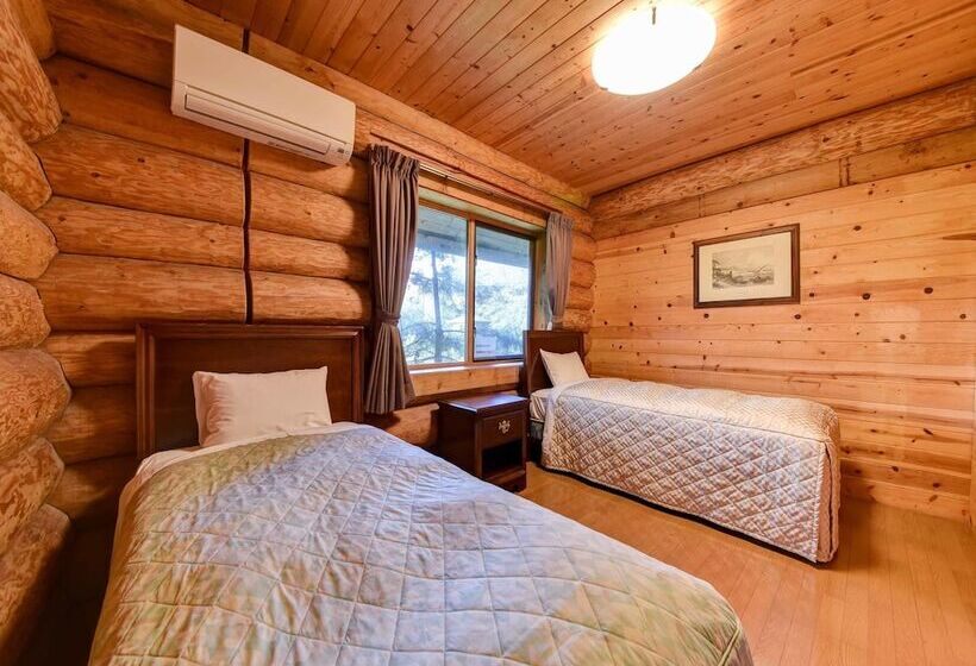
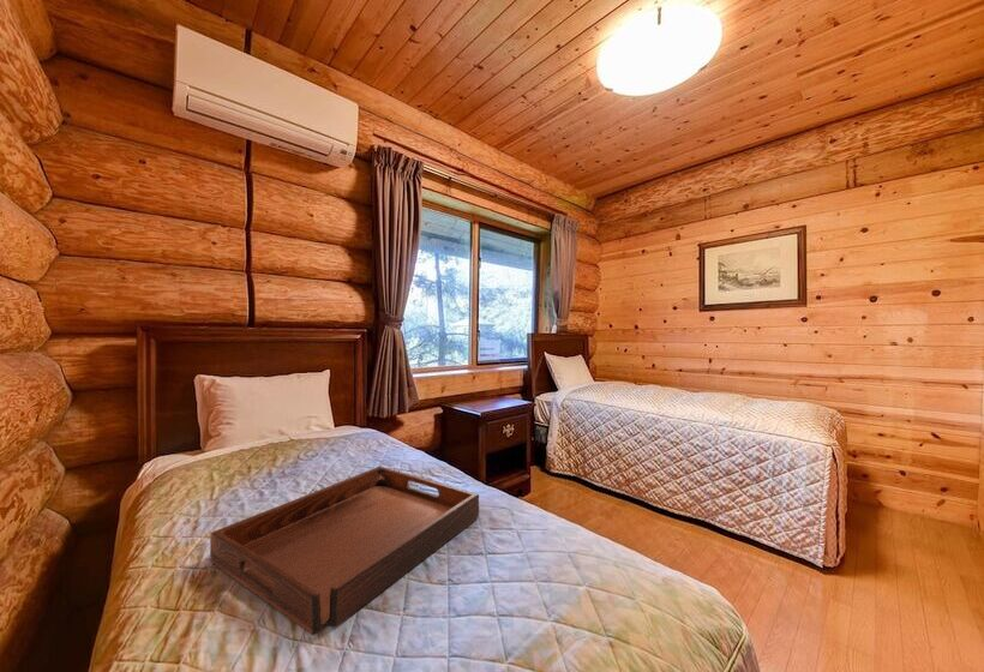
+ serving tray (359, 523)
